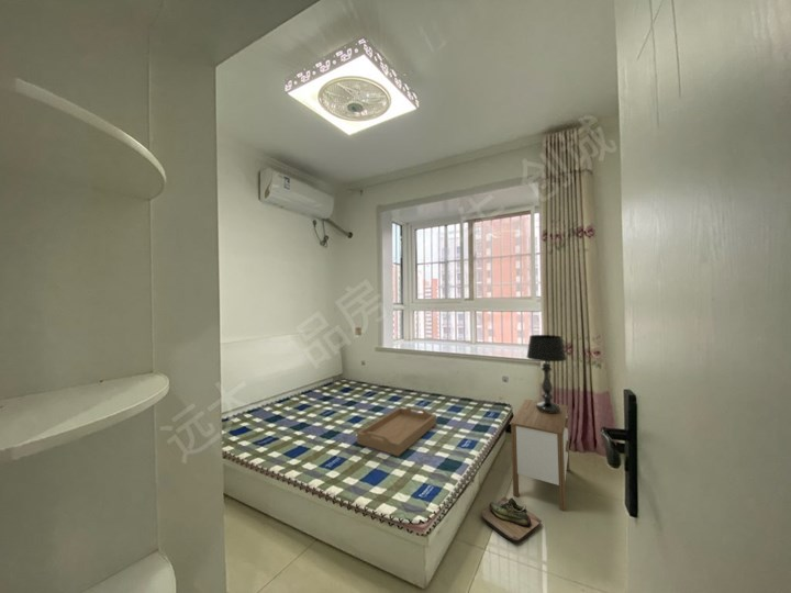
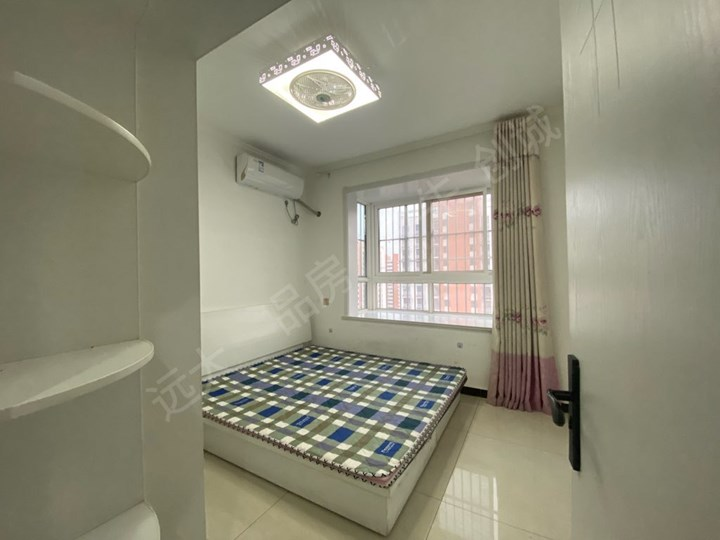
- shoe (510, 510)
- serving tray (399, 426)
- nightstand (543, 447)
- table lamp (546, 372)
